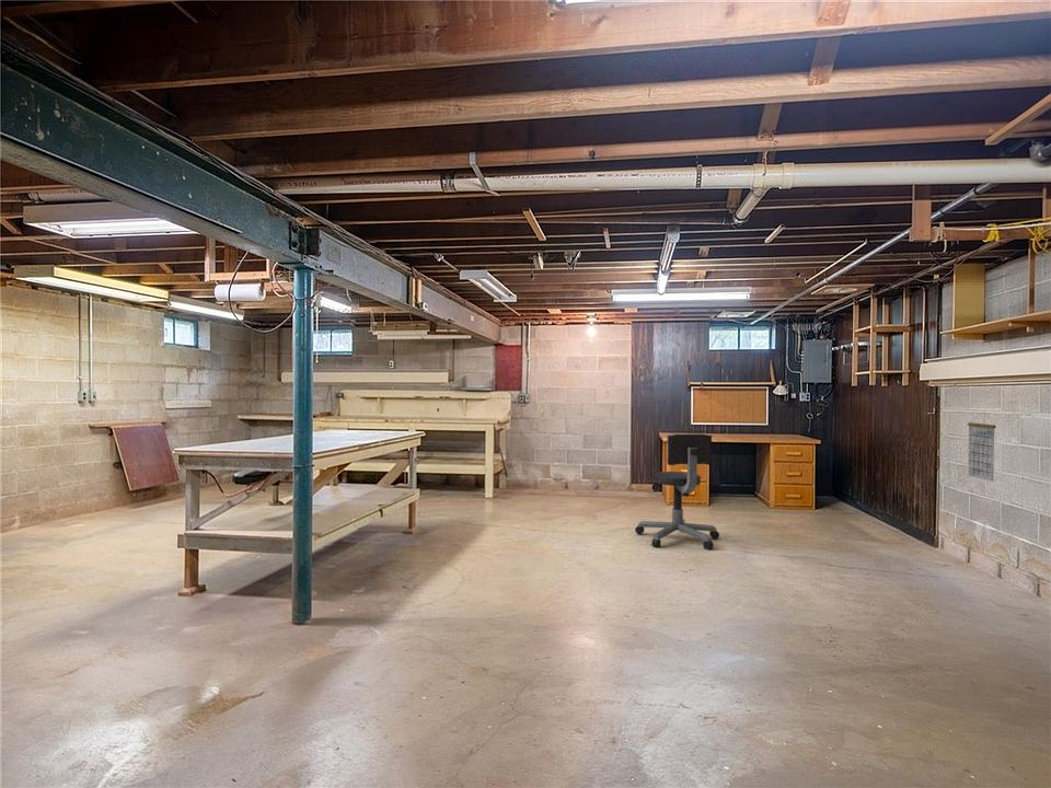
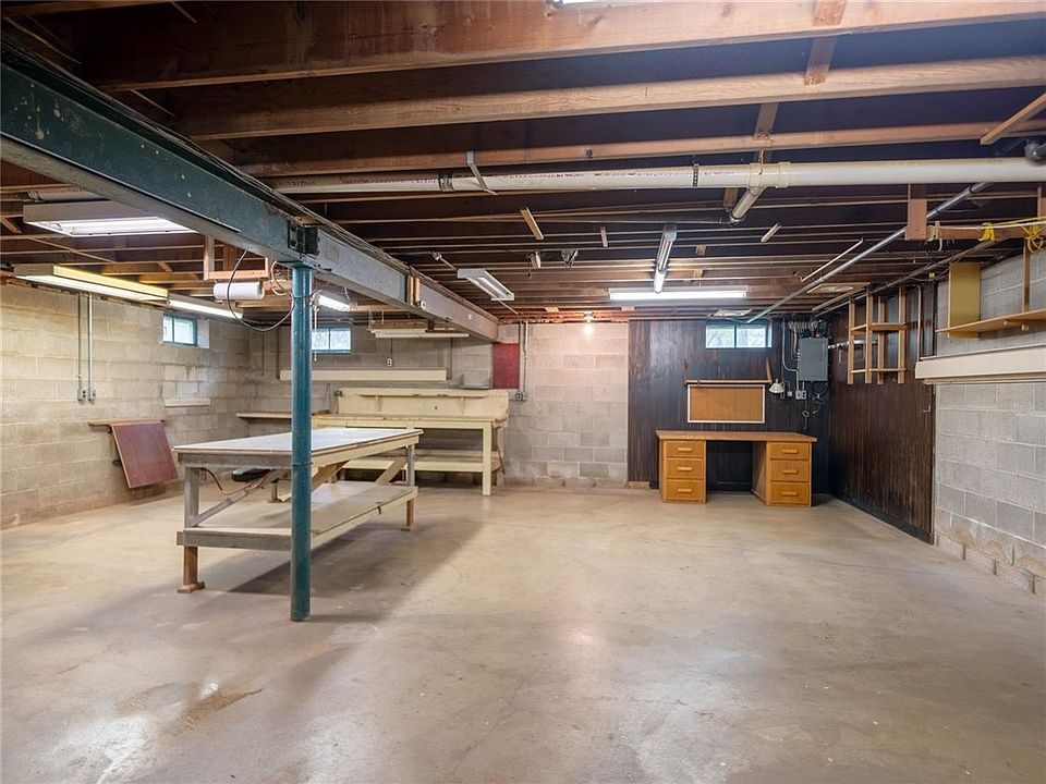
- calendar (981, 444)
- office chair (681, 485)
